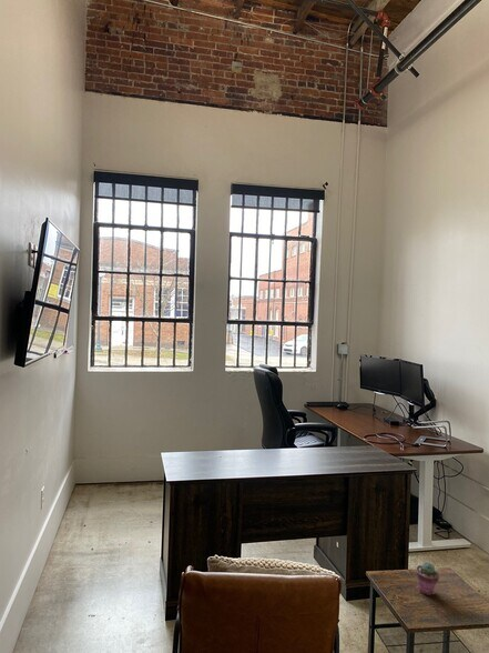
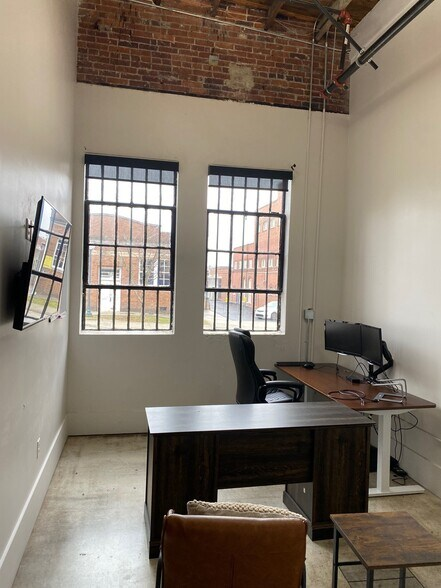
- potted succulent (427, 576)
